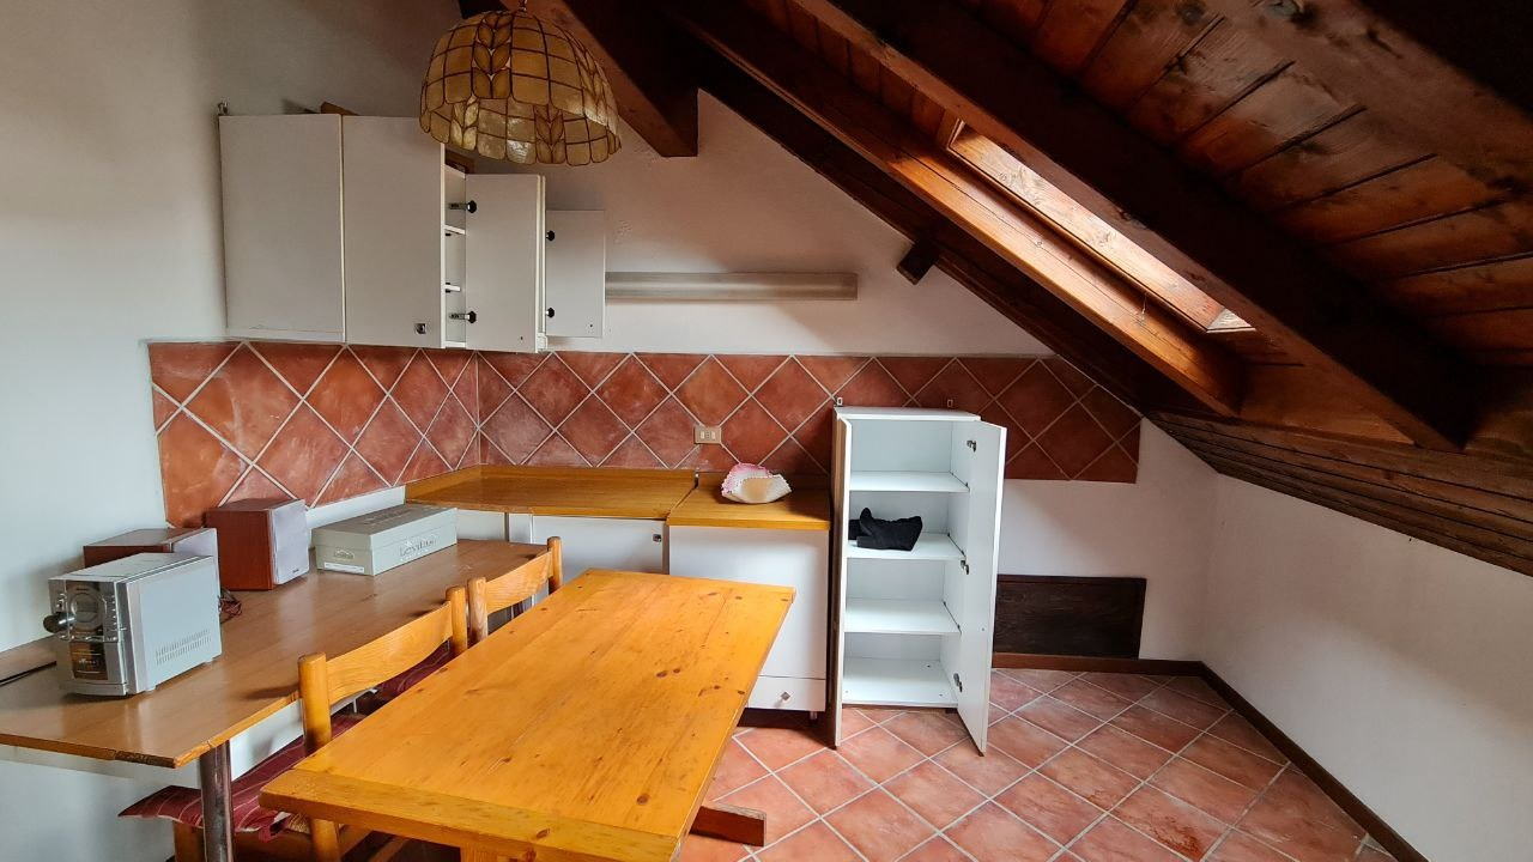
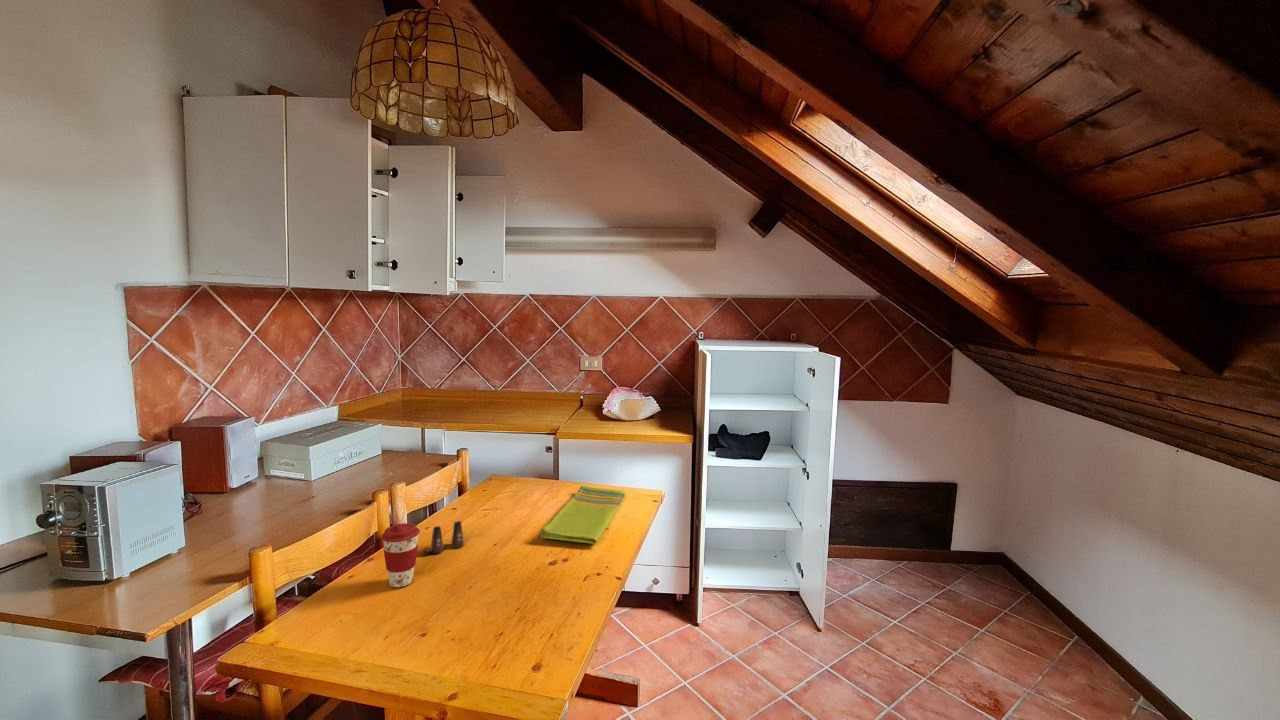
+ coffee cup (401, 555)
+ dish towel (587, 511)
+ salt shaker (441, 537)
